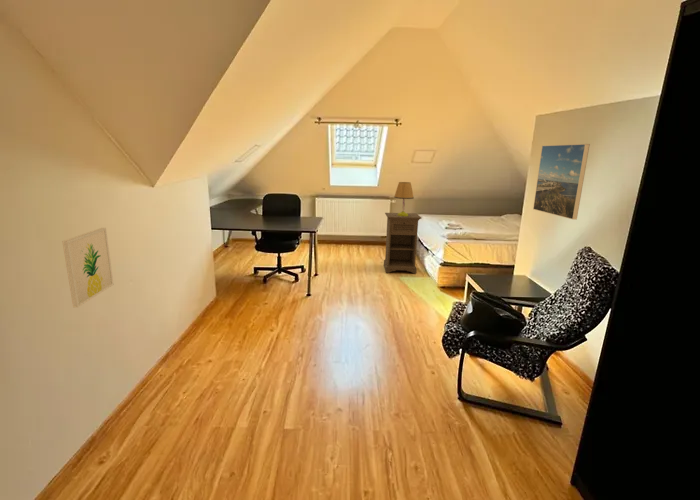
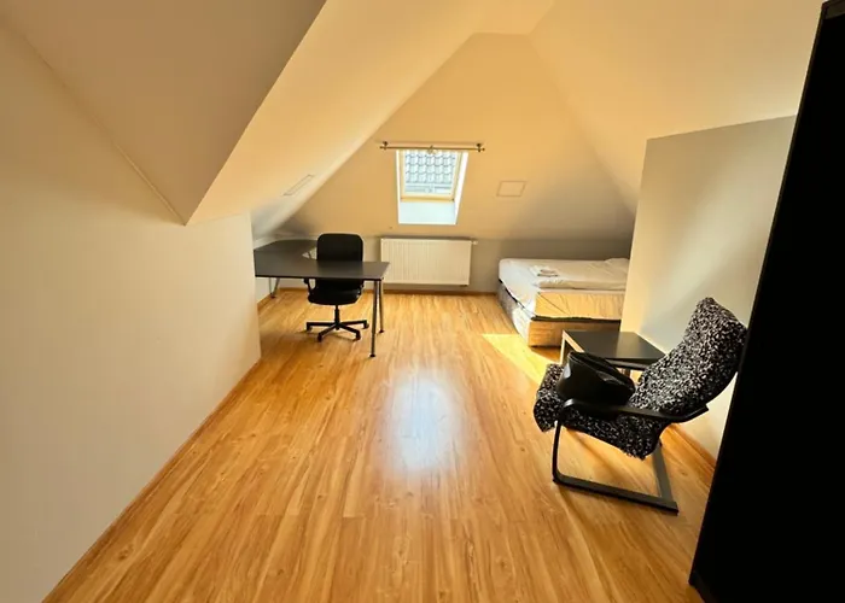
- nightstand (401, 242)
- table lamp (403, 198)
- wall art (90, 265)
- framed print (558, 180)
